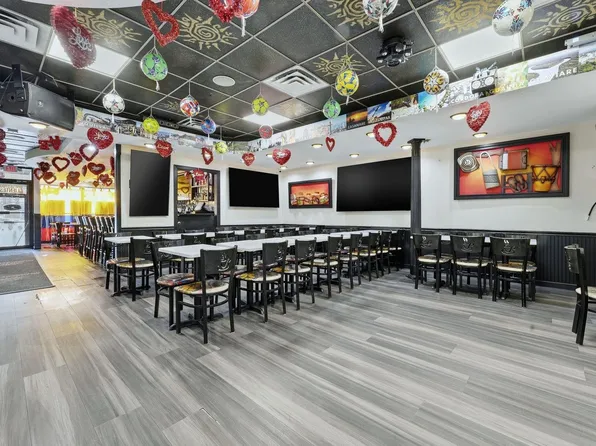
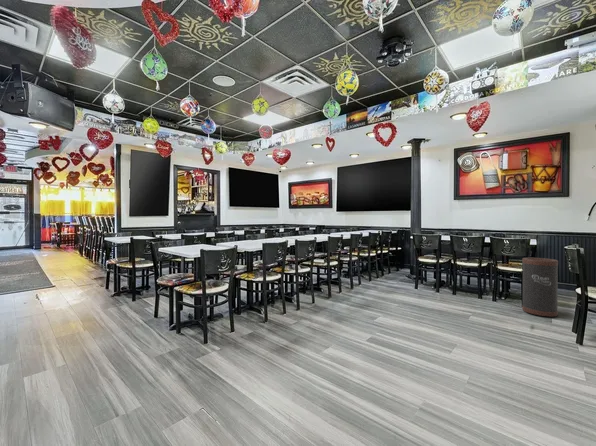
+ trash can (539, 286)
